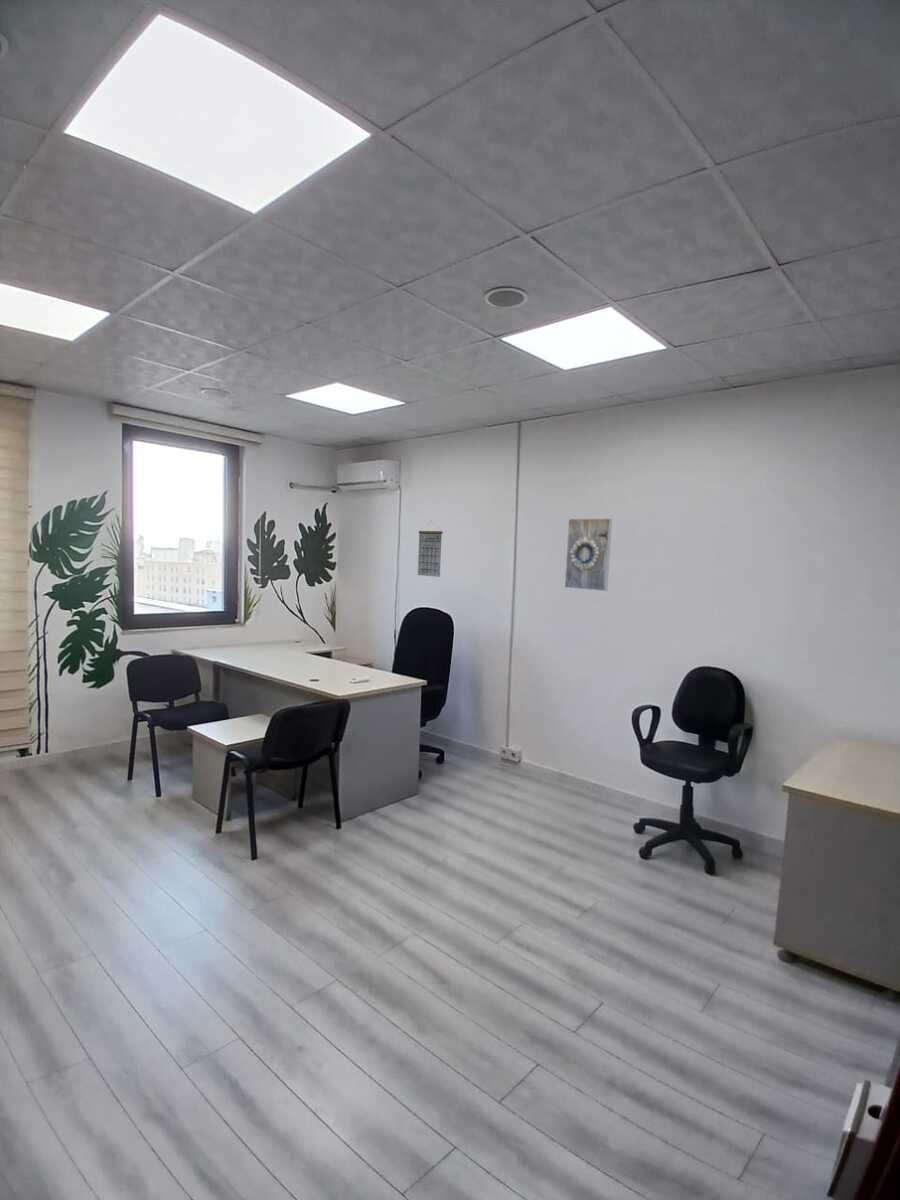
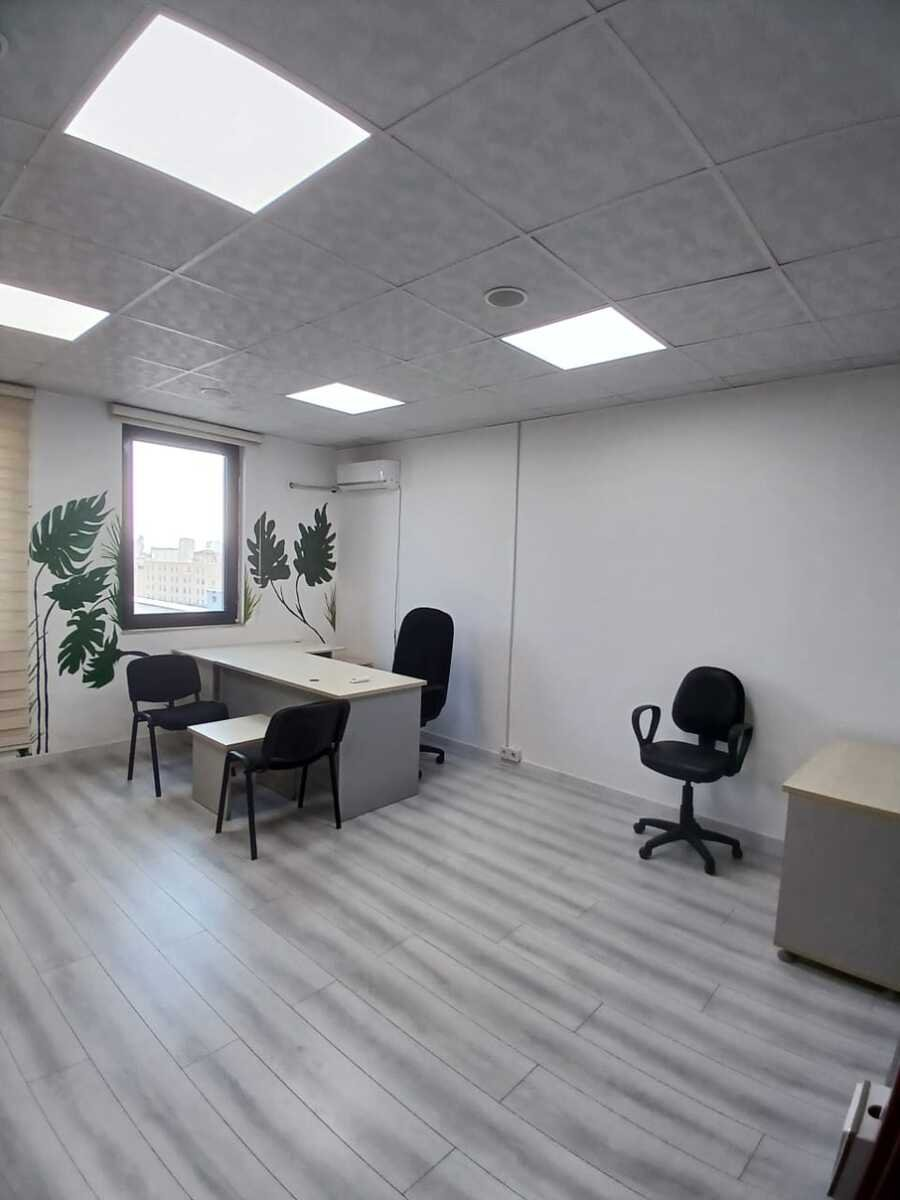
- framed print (587, 554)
- calendar (429, 548)
